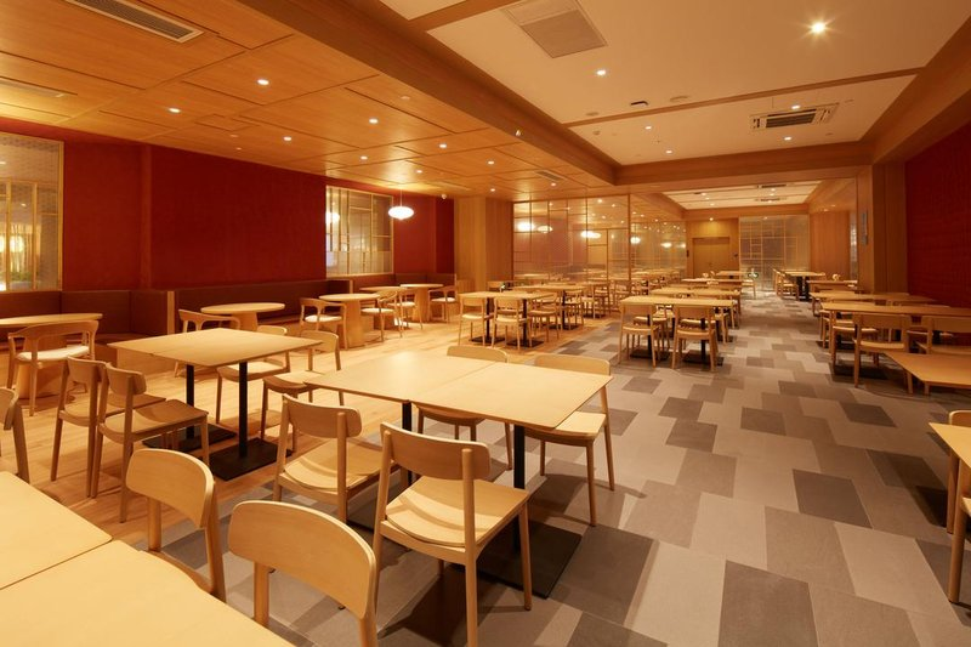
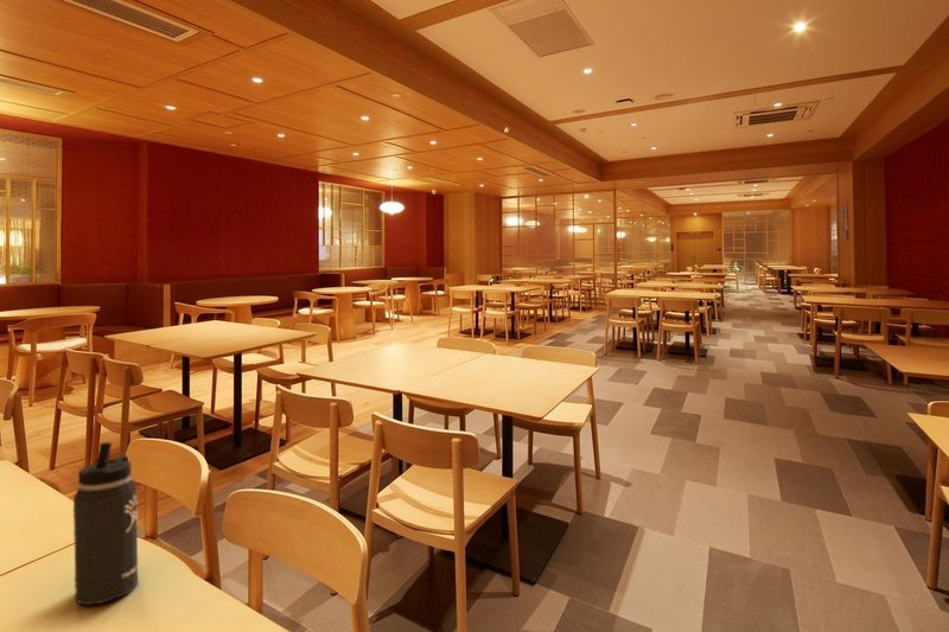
+ thermos bottle (109, 513)
